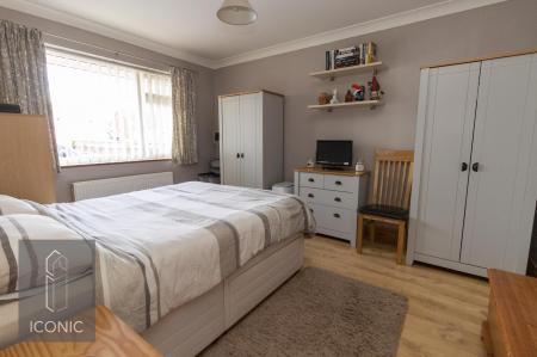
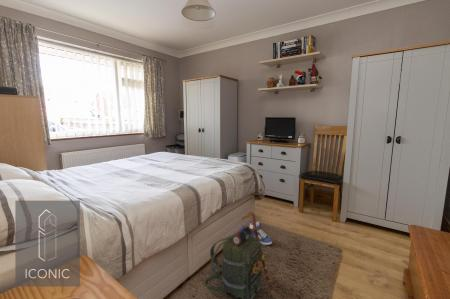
+ backpack (240, 250)
+ sneaker (260, 231)
